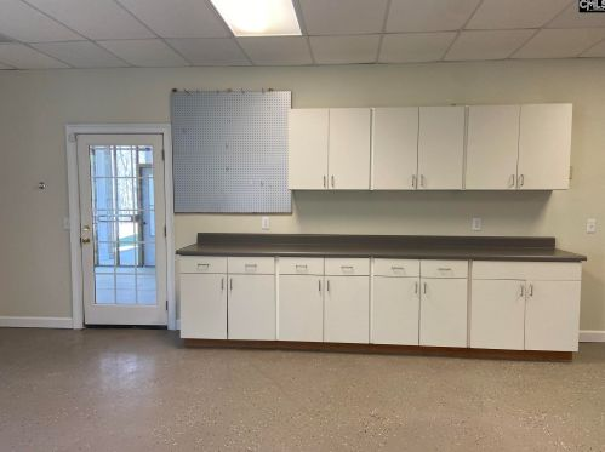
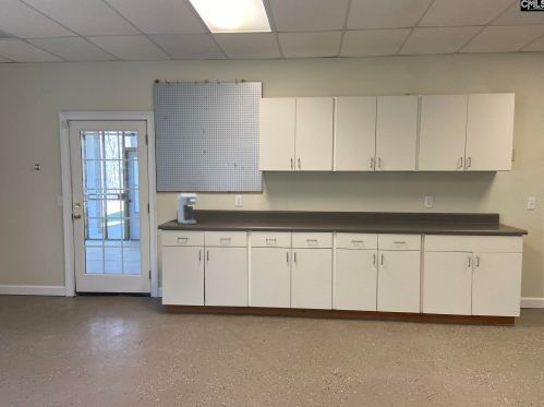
+ coffee maker (186, 207)
